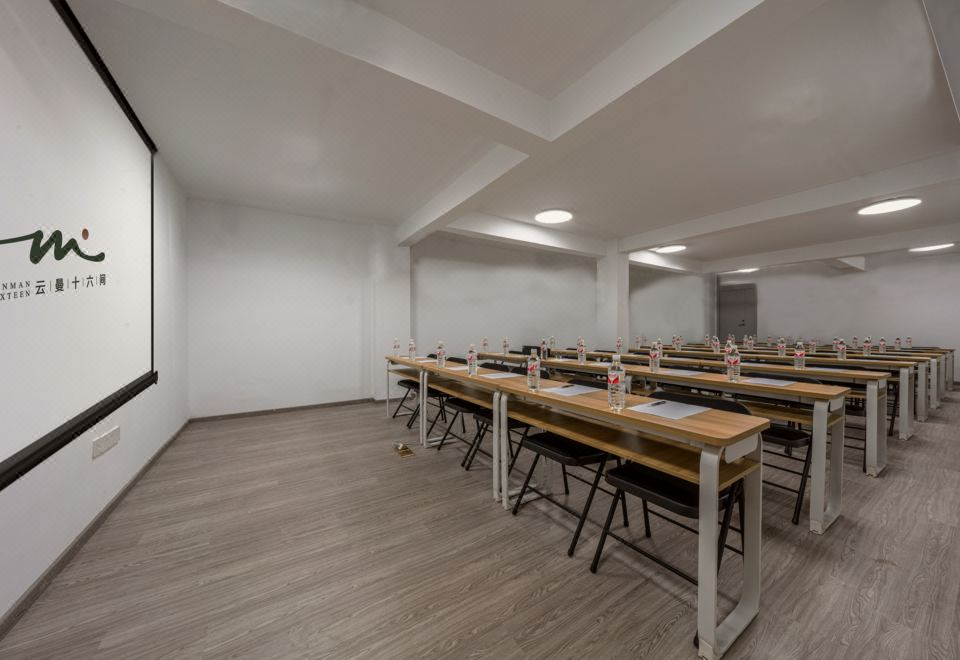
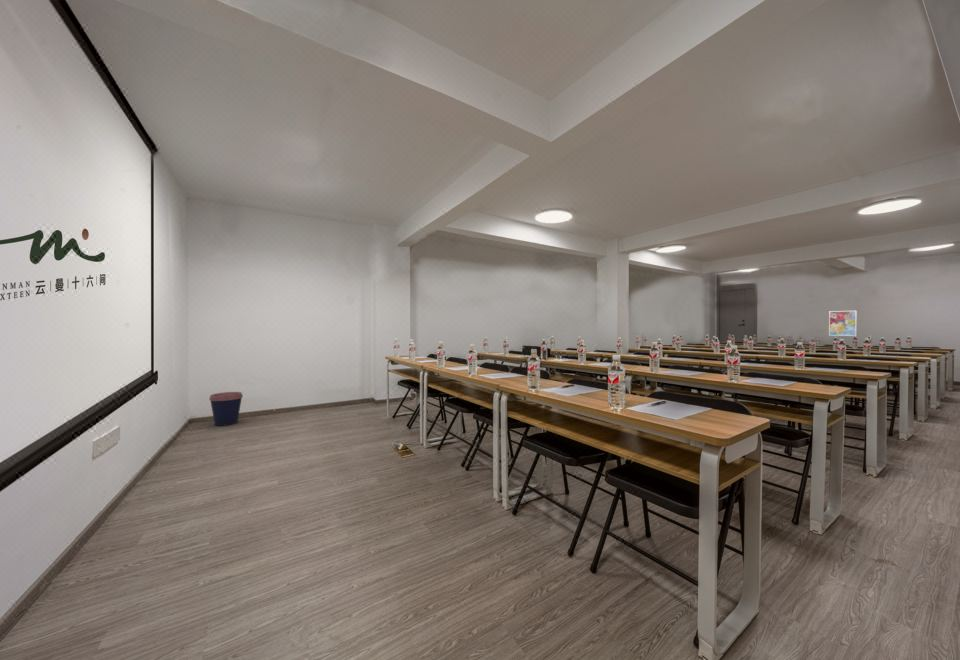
+ wall art (842, 323)
+ coffee cup (226, 408)
